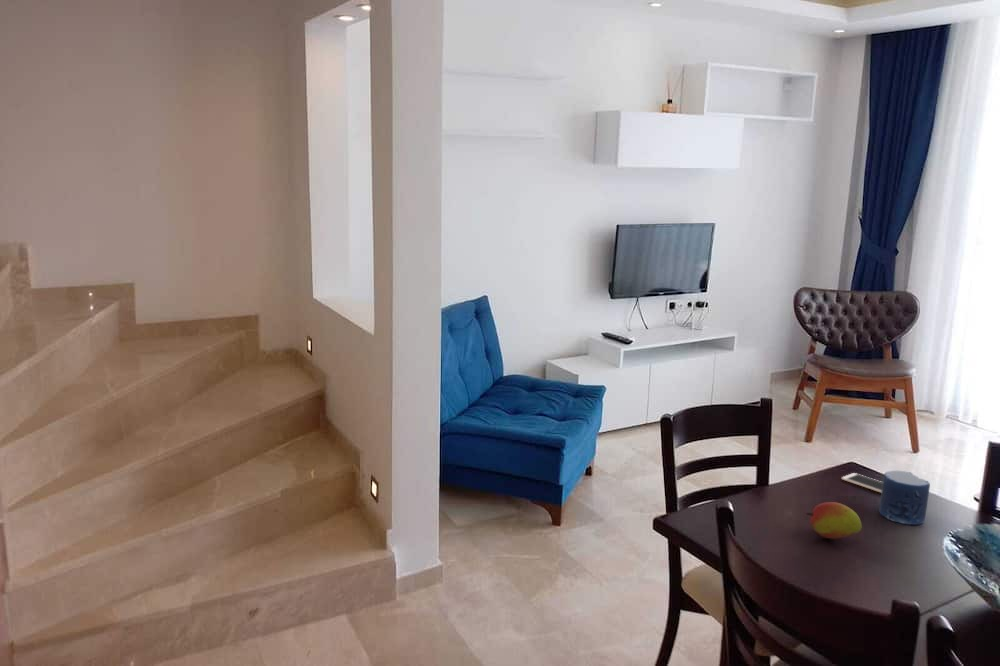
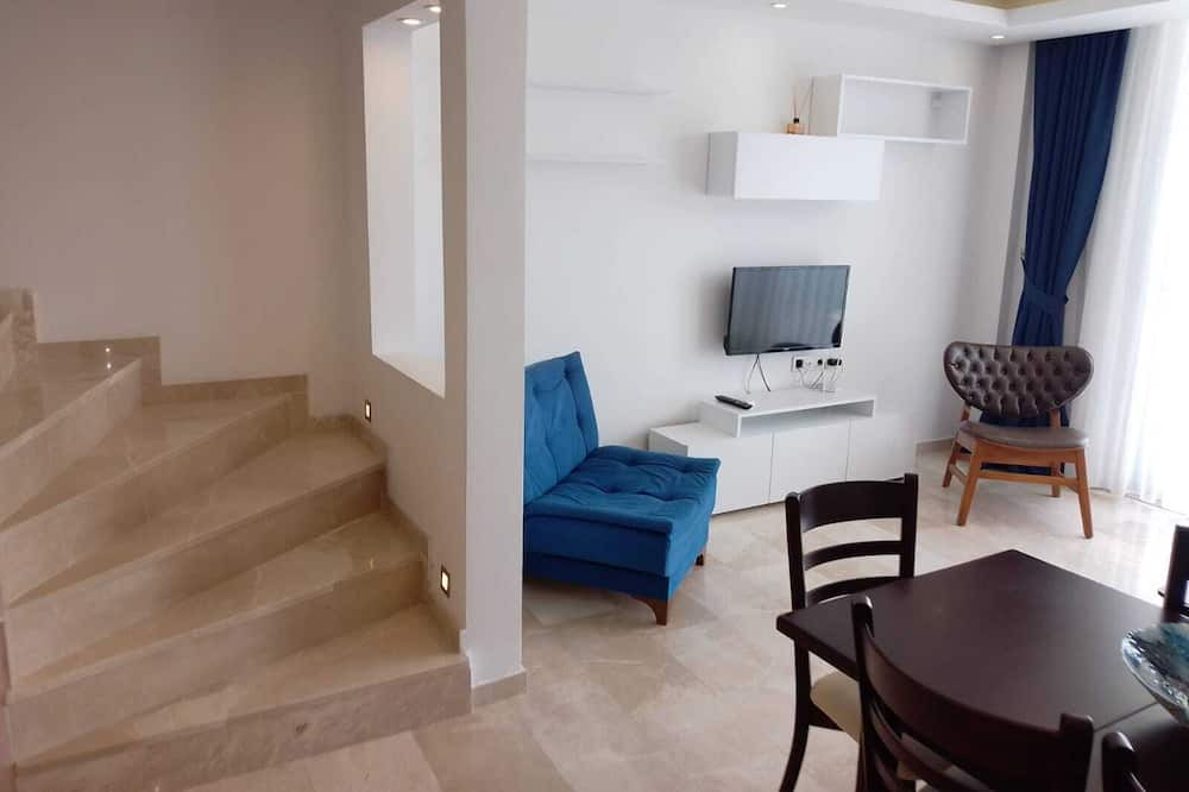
- fruit (833, 520)
- candle (904, 497)
- cell phone (871, 484)
